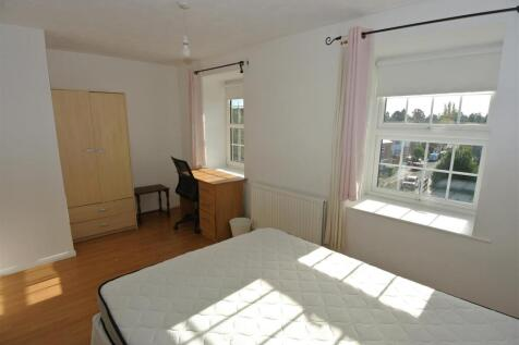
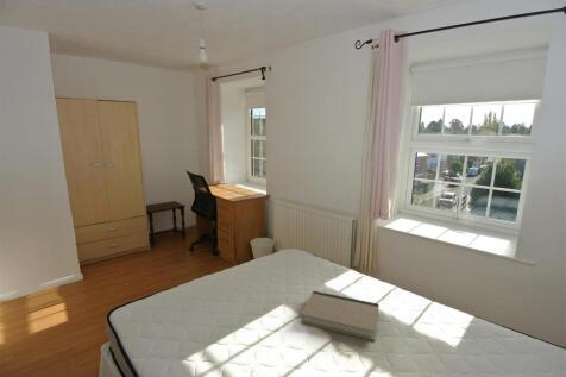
+ book (340, 313)
